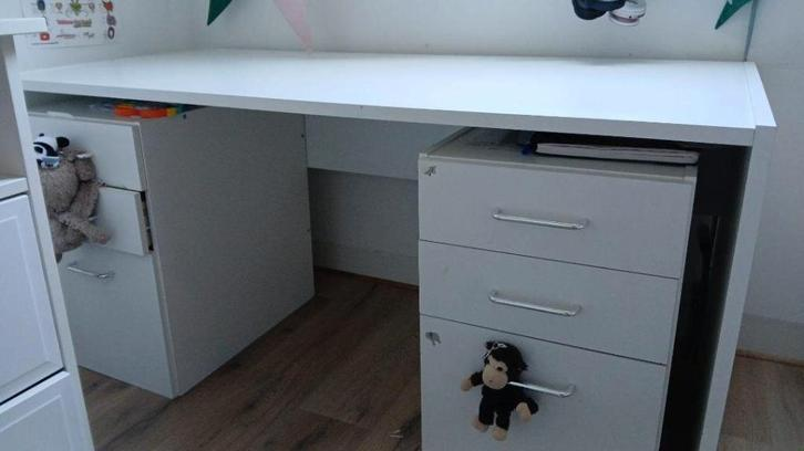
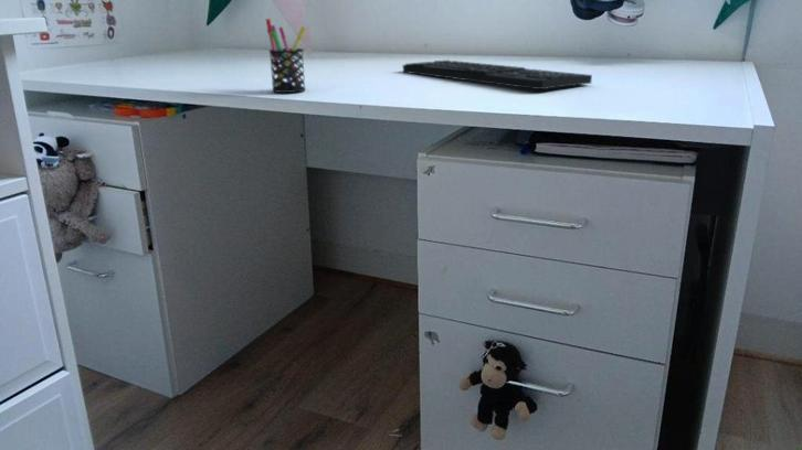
+ keyboard (486, 72)
+ pen holder (283, 55)
